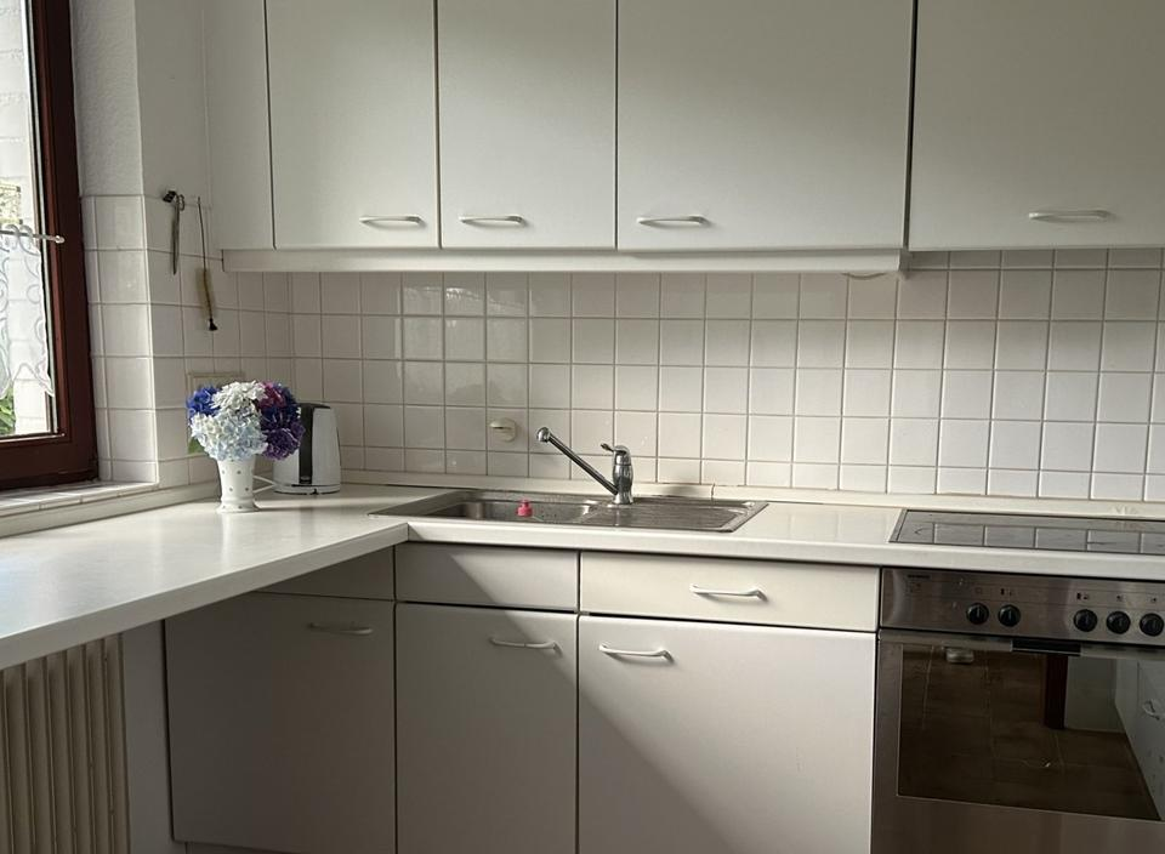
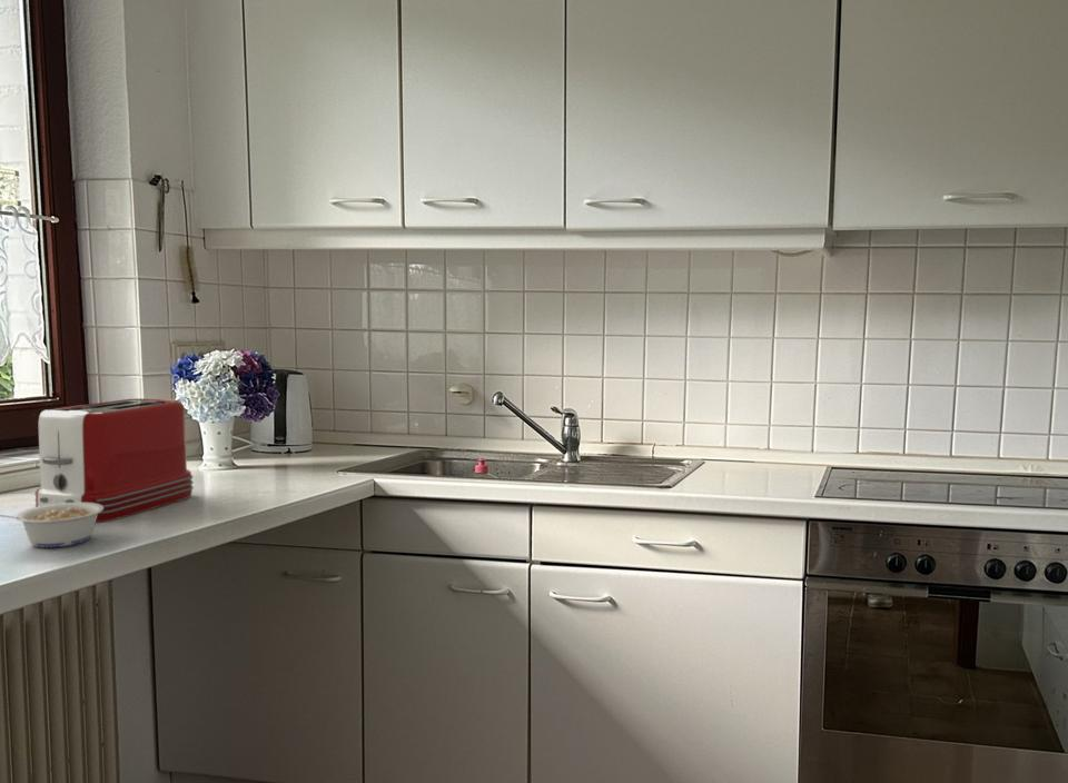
+ legume (58, 523)
+ toaster (116, 455)
